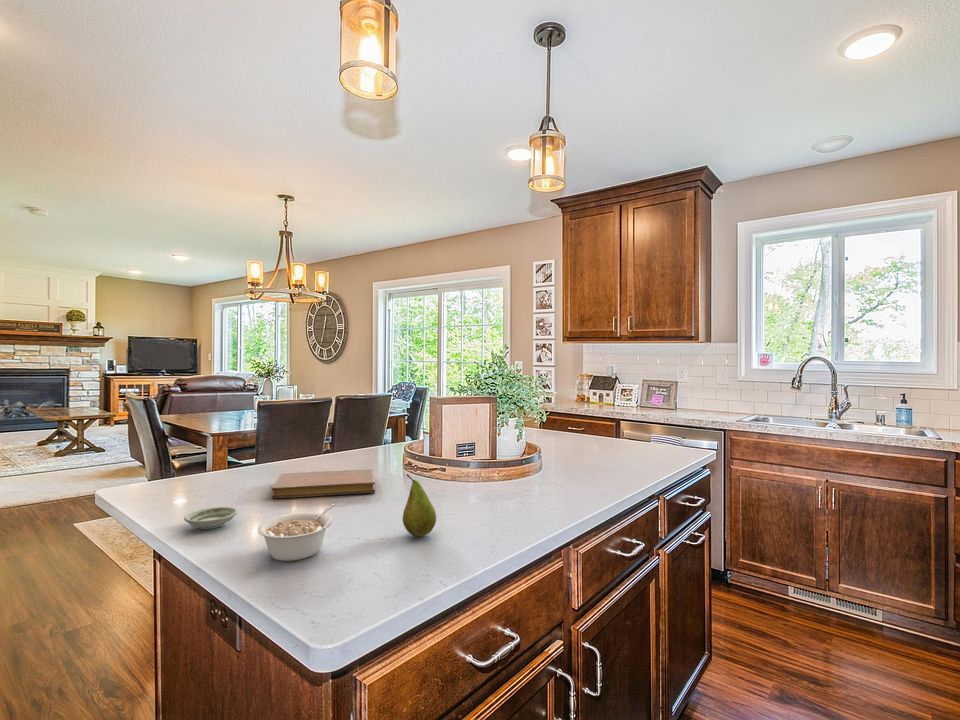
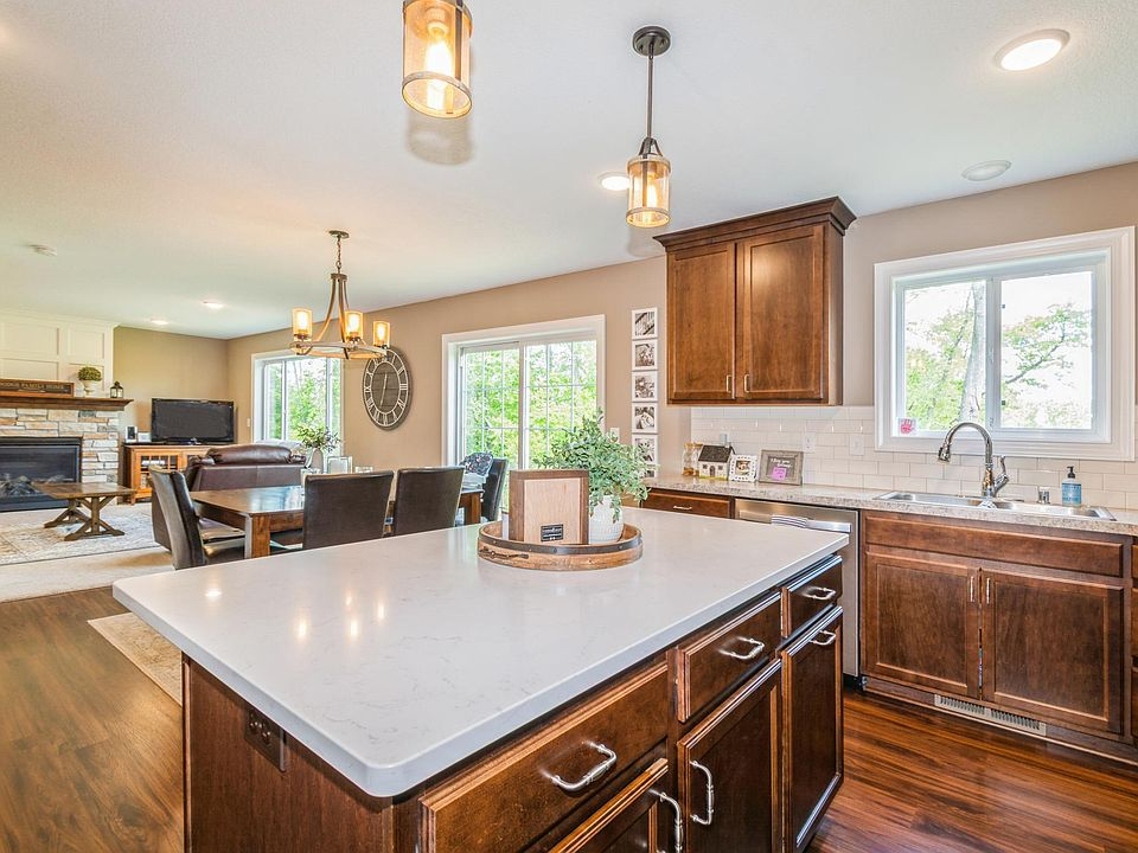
- saucer (211, 519)
- legume (296, 533)
- fruit (419, 503)
- notebook (326, 482)
